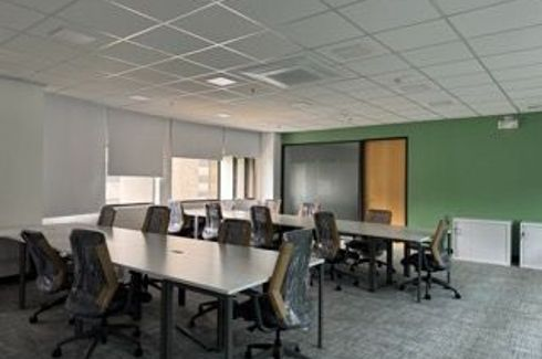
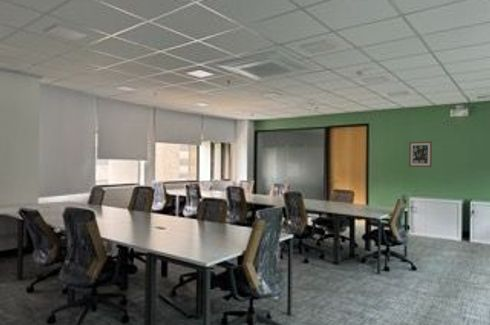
+ wall art (420, 154)
